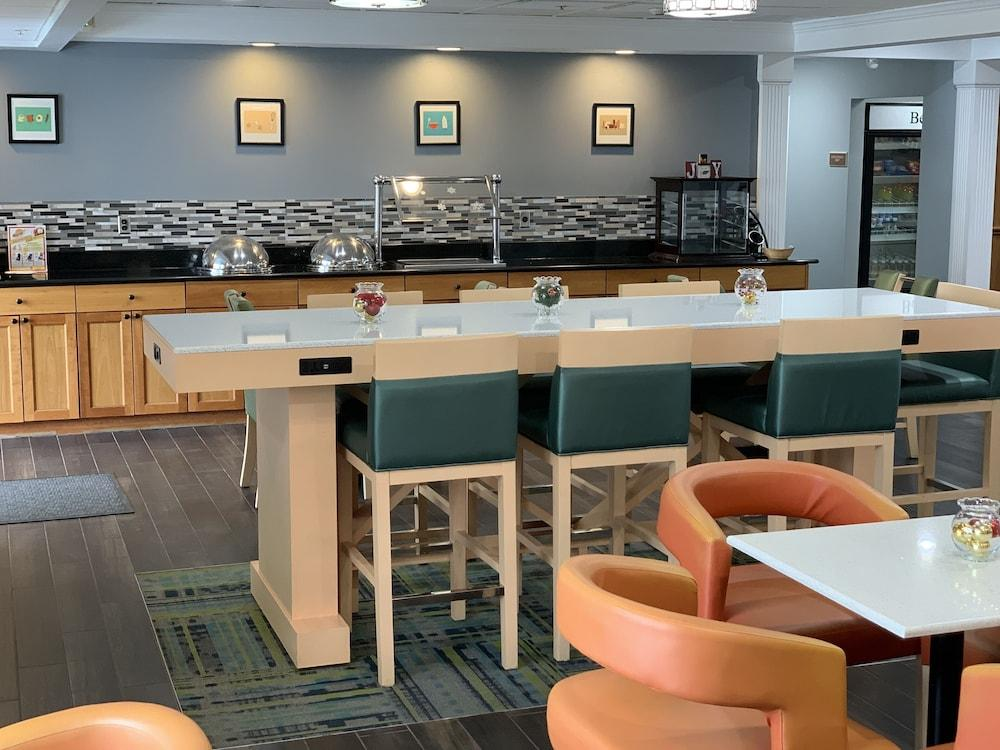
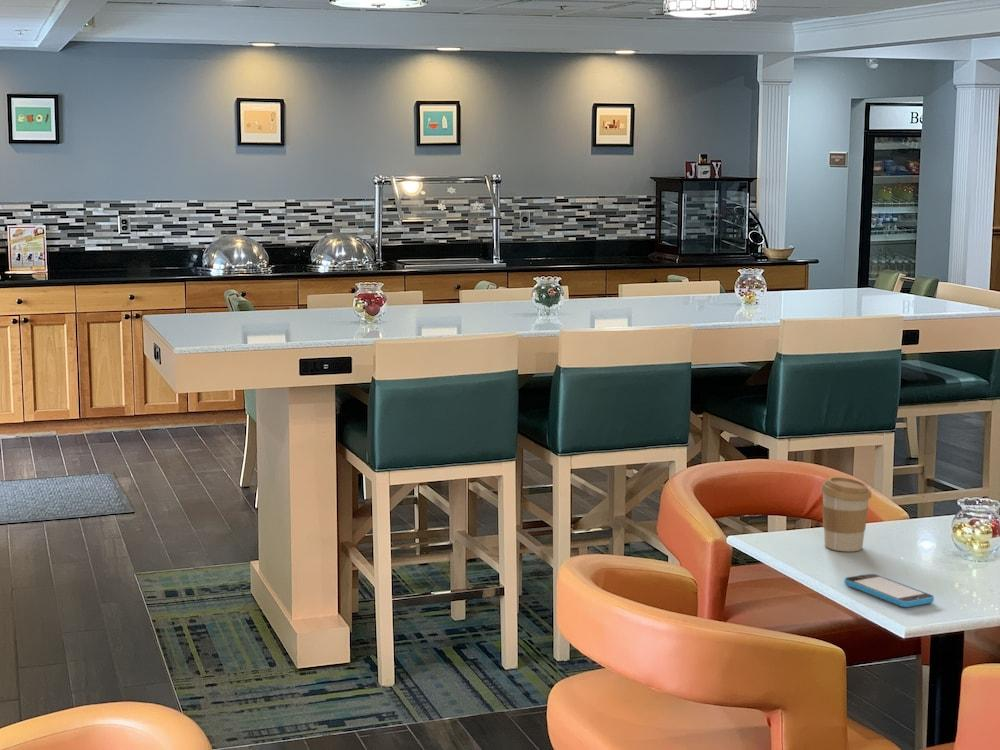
+ smartphone (888, 590)
+ coffee cup (845, 513)
